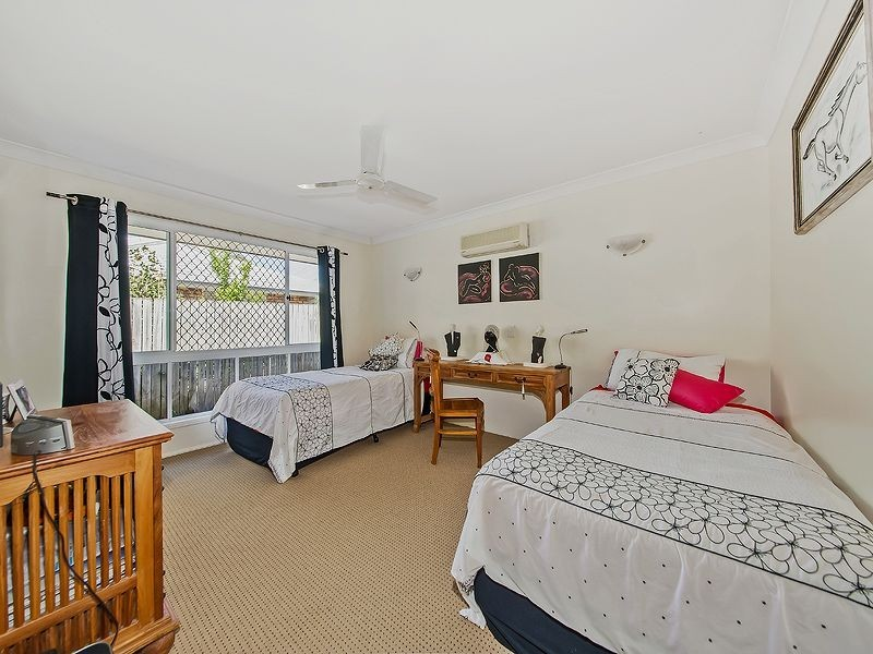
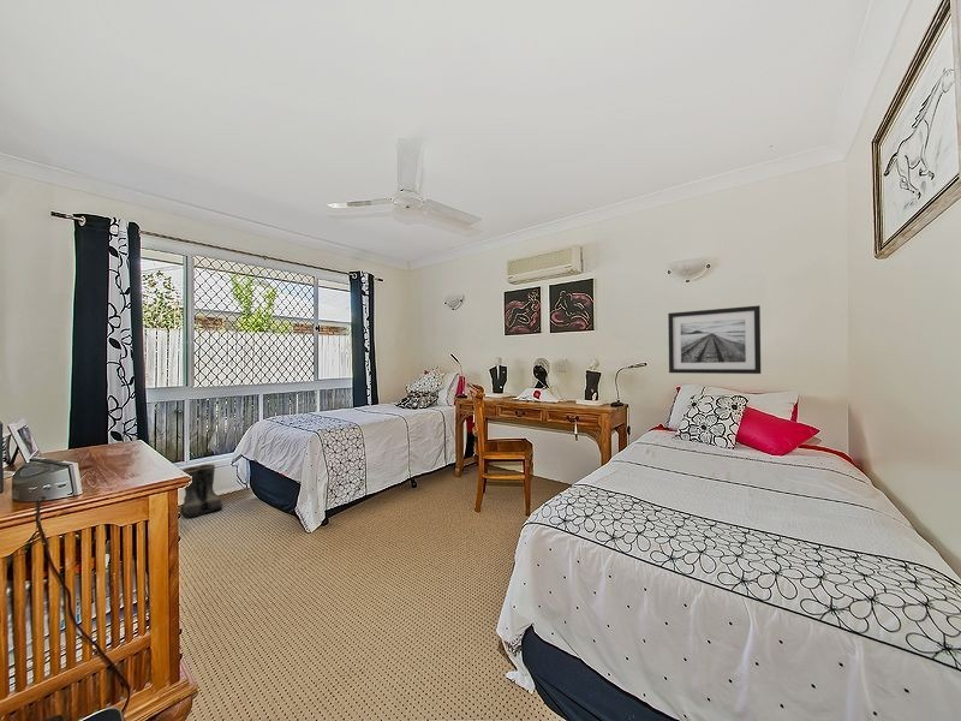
+ boots (201, 488)
+ wall art (711, 341)
